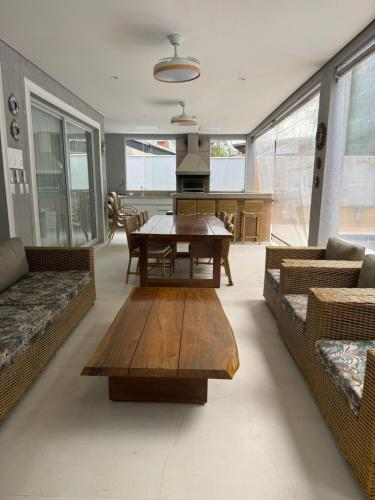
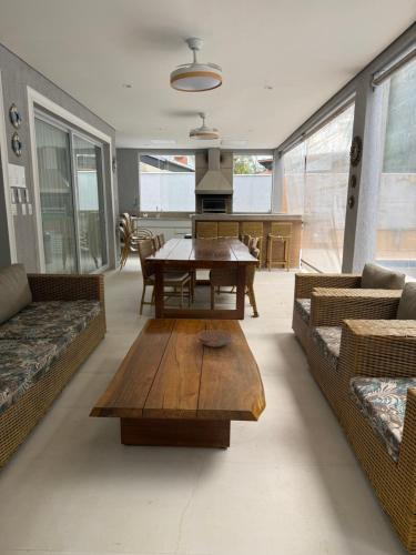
+ bowl (214, 339)
